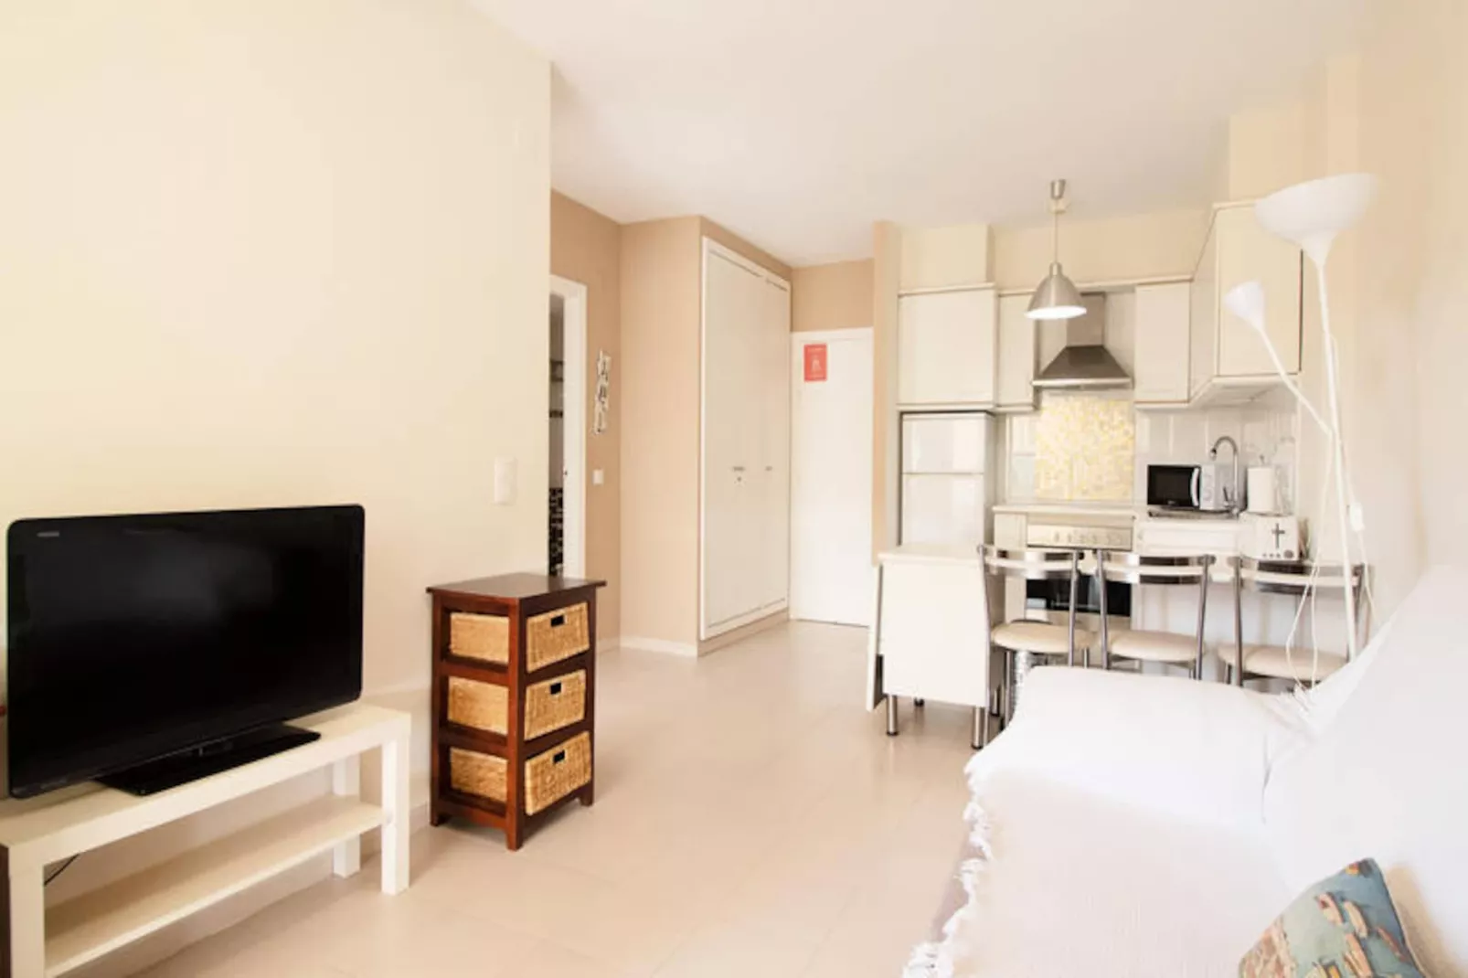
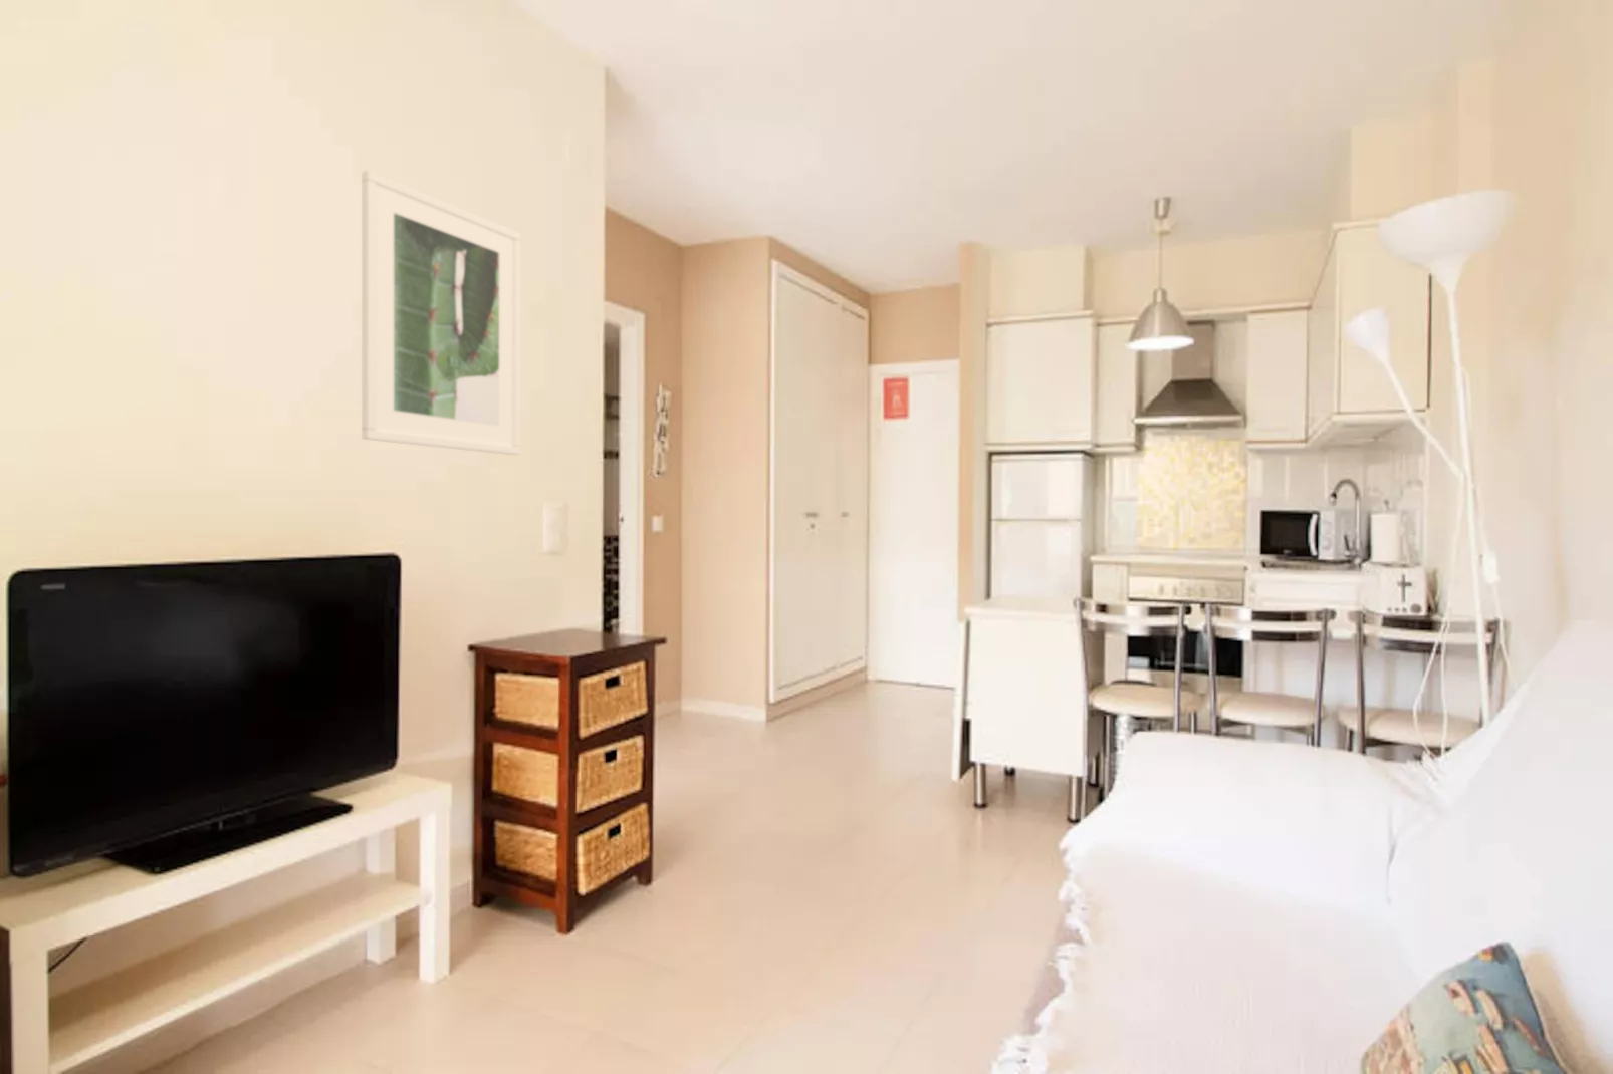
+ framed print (449, 326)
